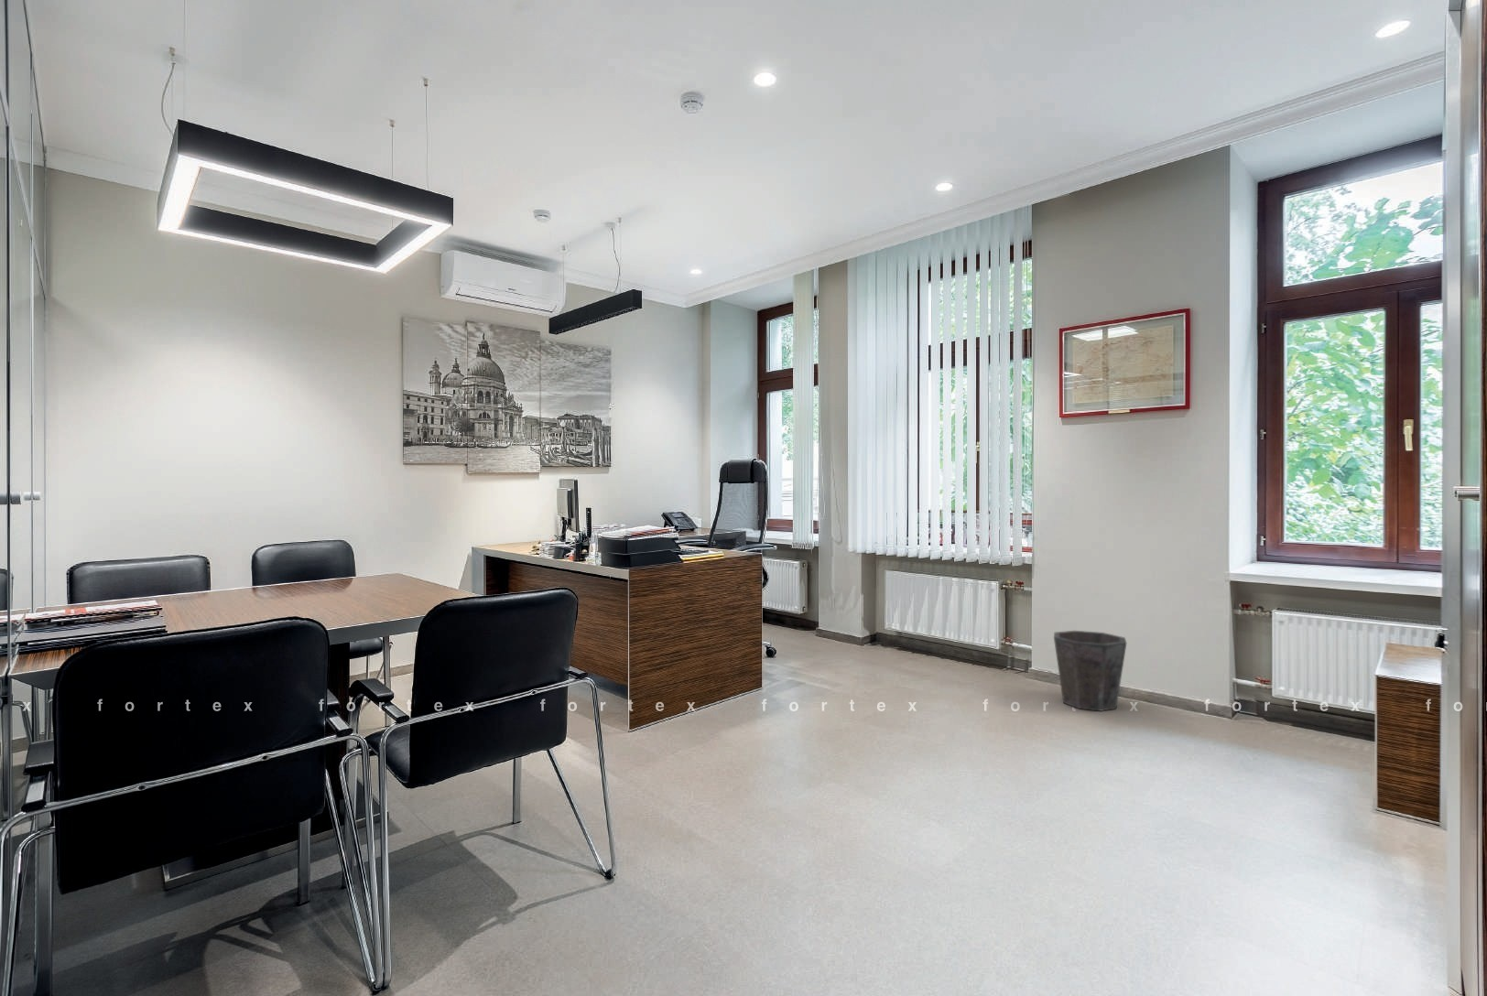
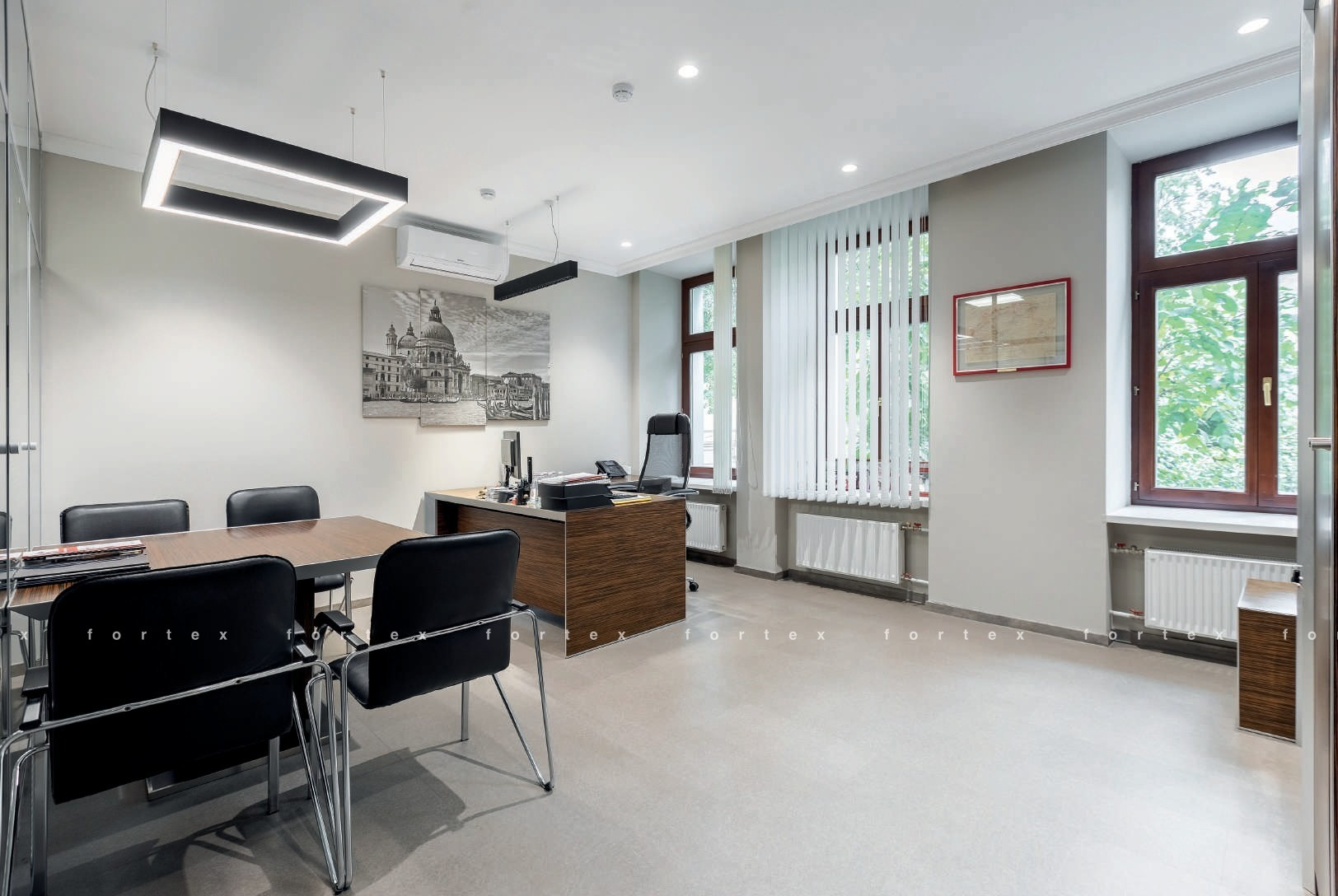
- waste bin (1089, 670)
